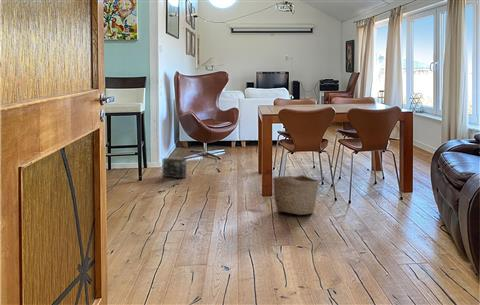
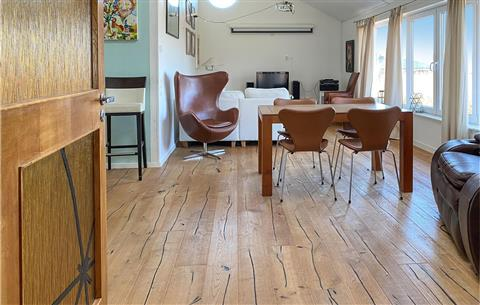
- box (174, 167)
- basket (295, 192)
